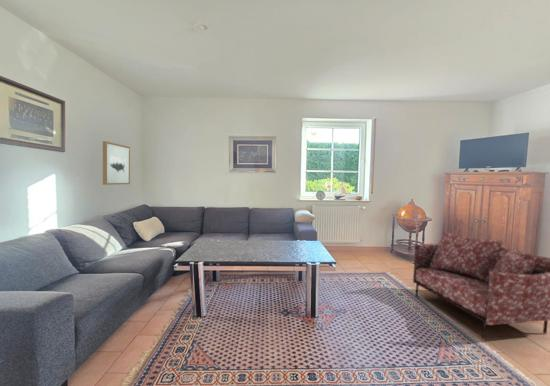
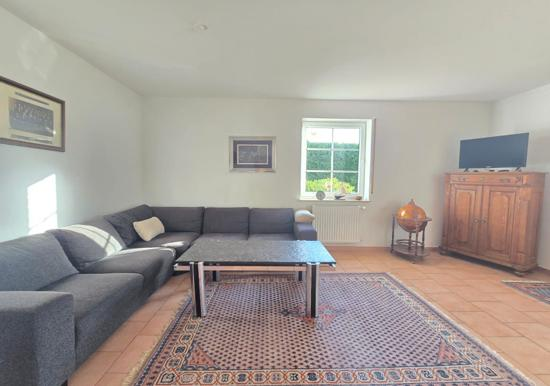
- wall art (117, 164)
- armchair (479, 276)
